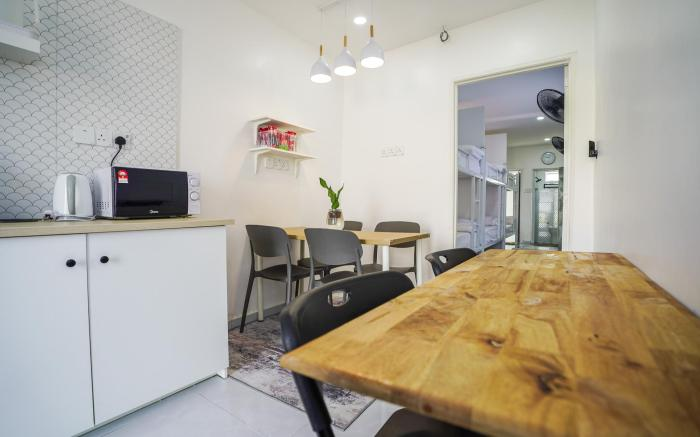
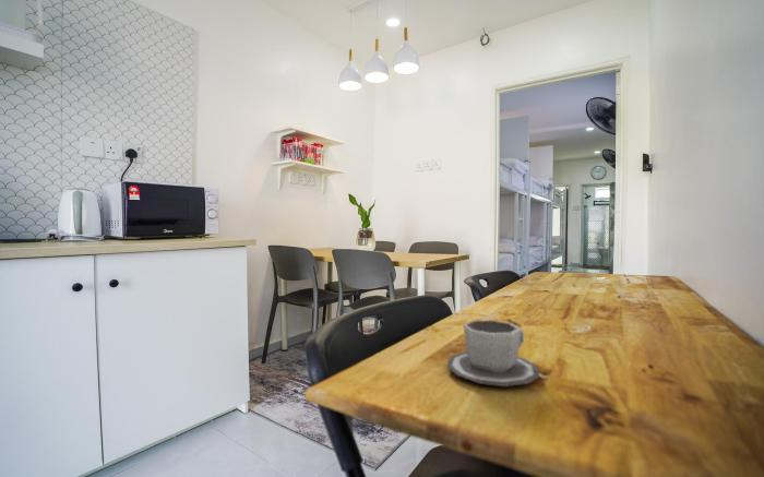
+ cup (491, 348)
